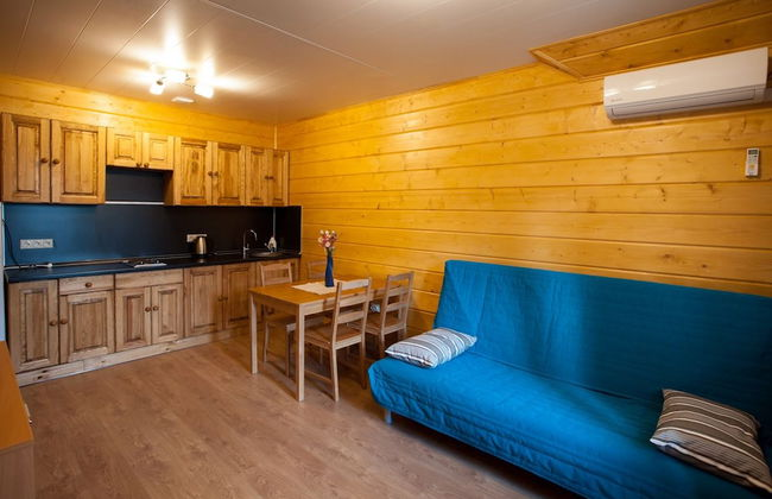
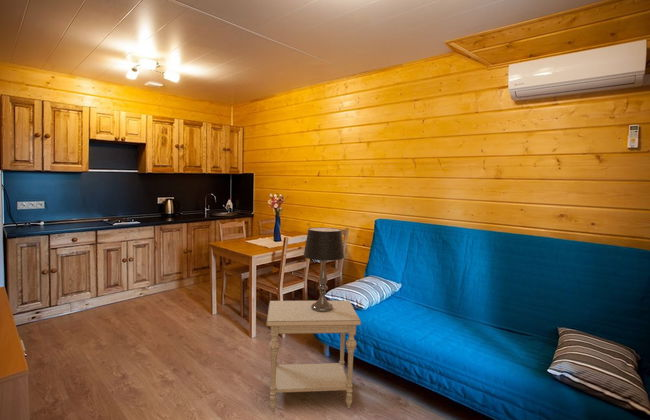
+ table lamp (323, 268)
+ side table (310, 364)
